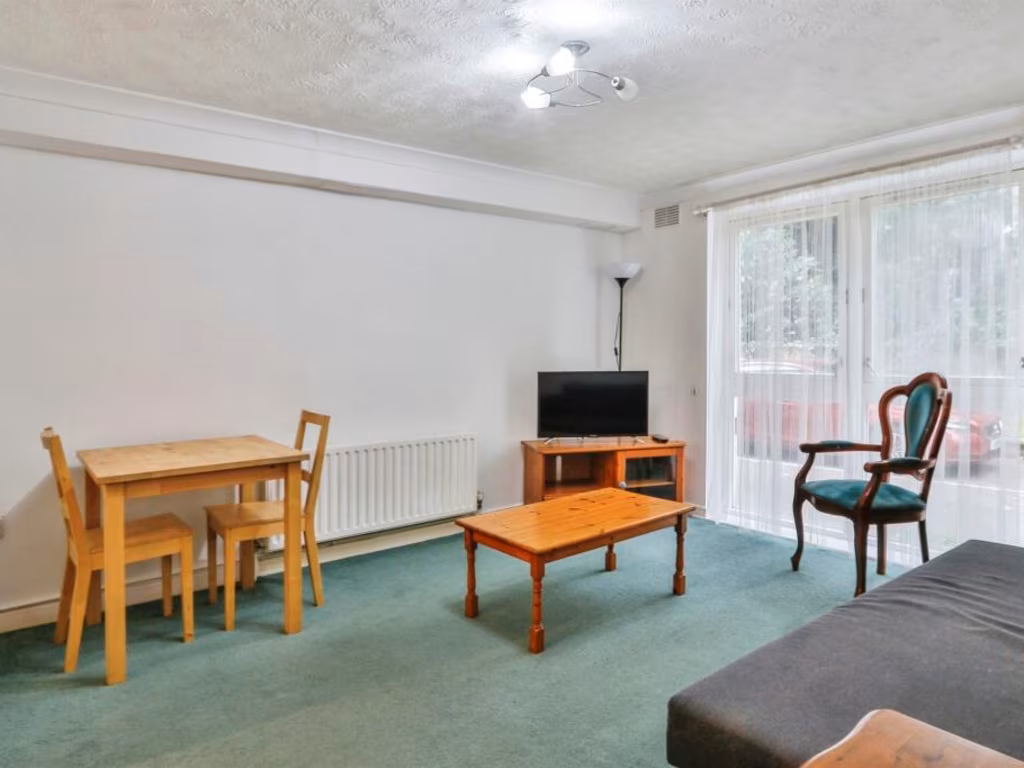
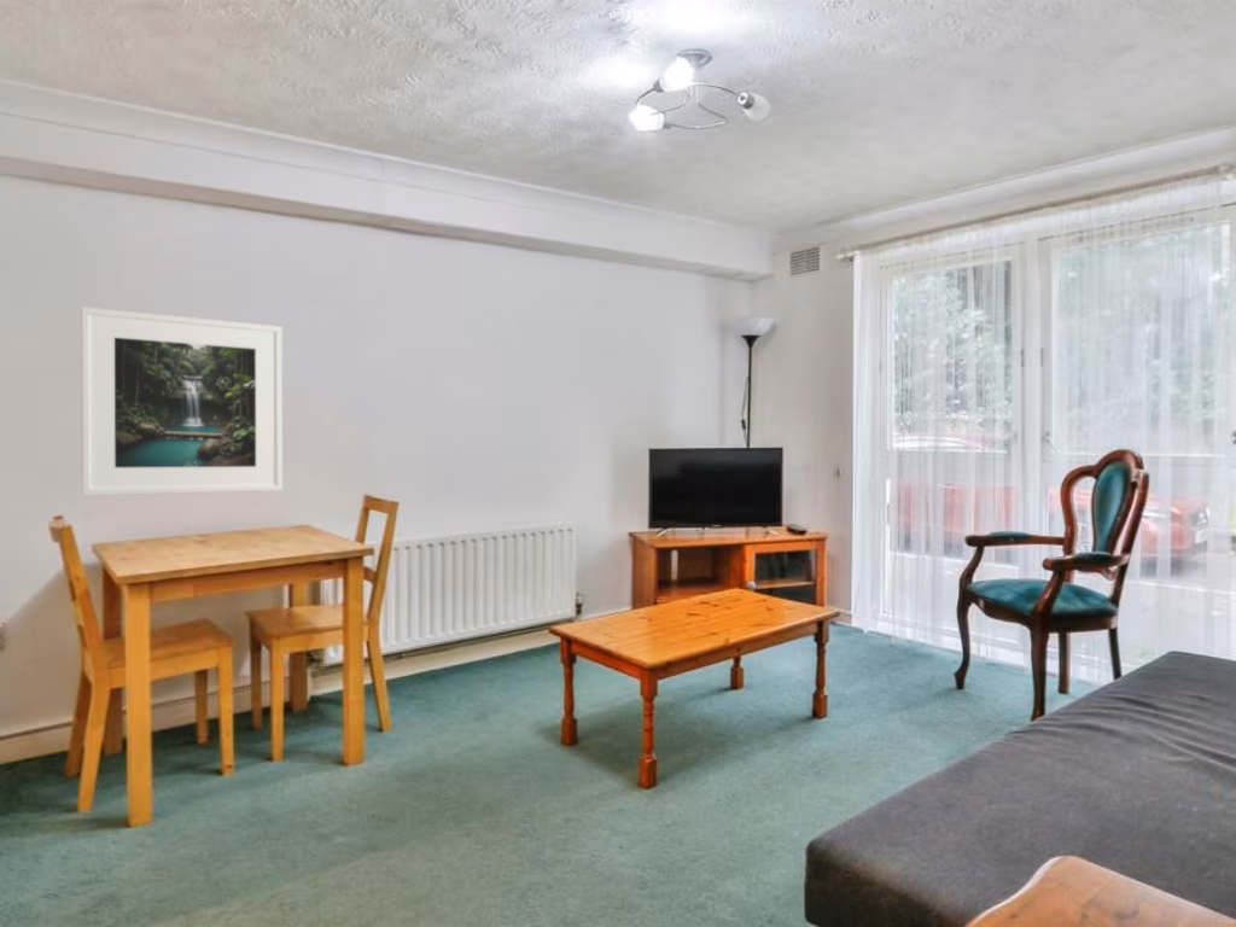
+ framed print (188, 404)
